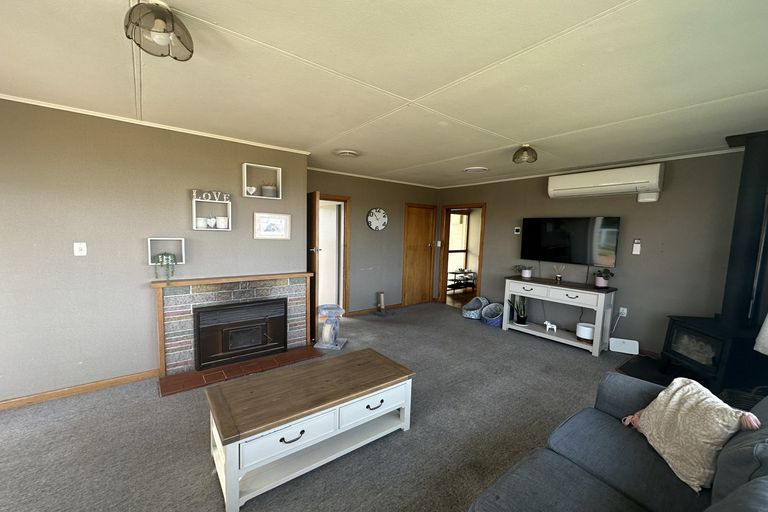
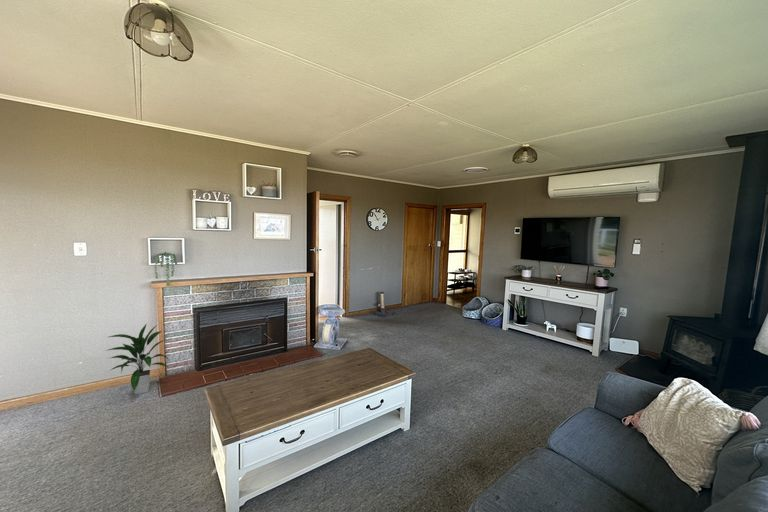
+ indoor plant (138, 359)
